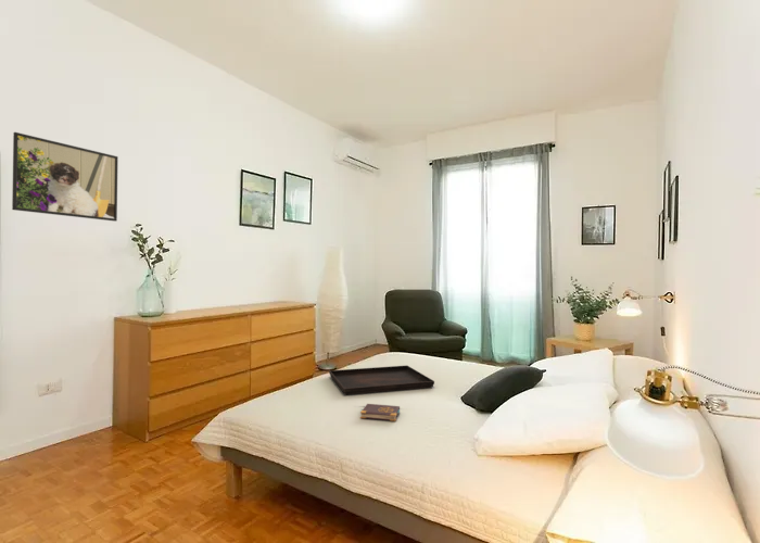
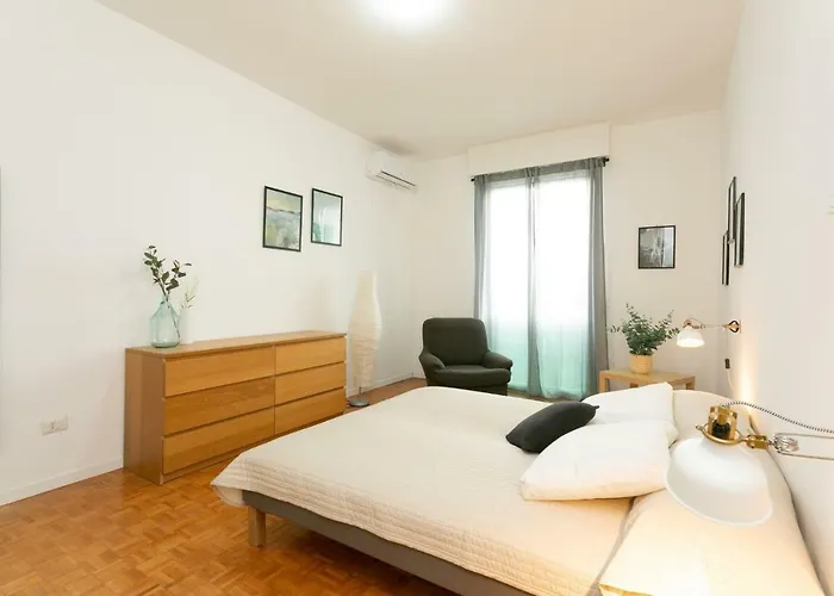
- serving tray (379, 378)
- book (380, 412)
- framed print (69, 180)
